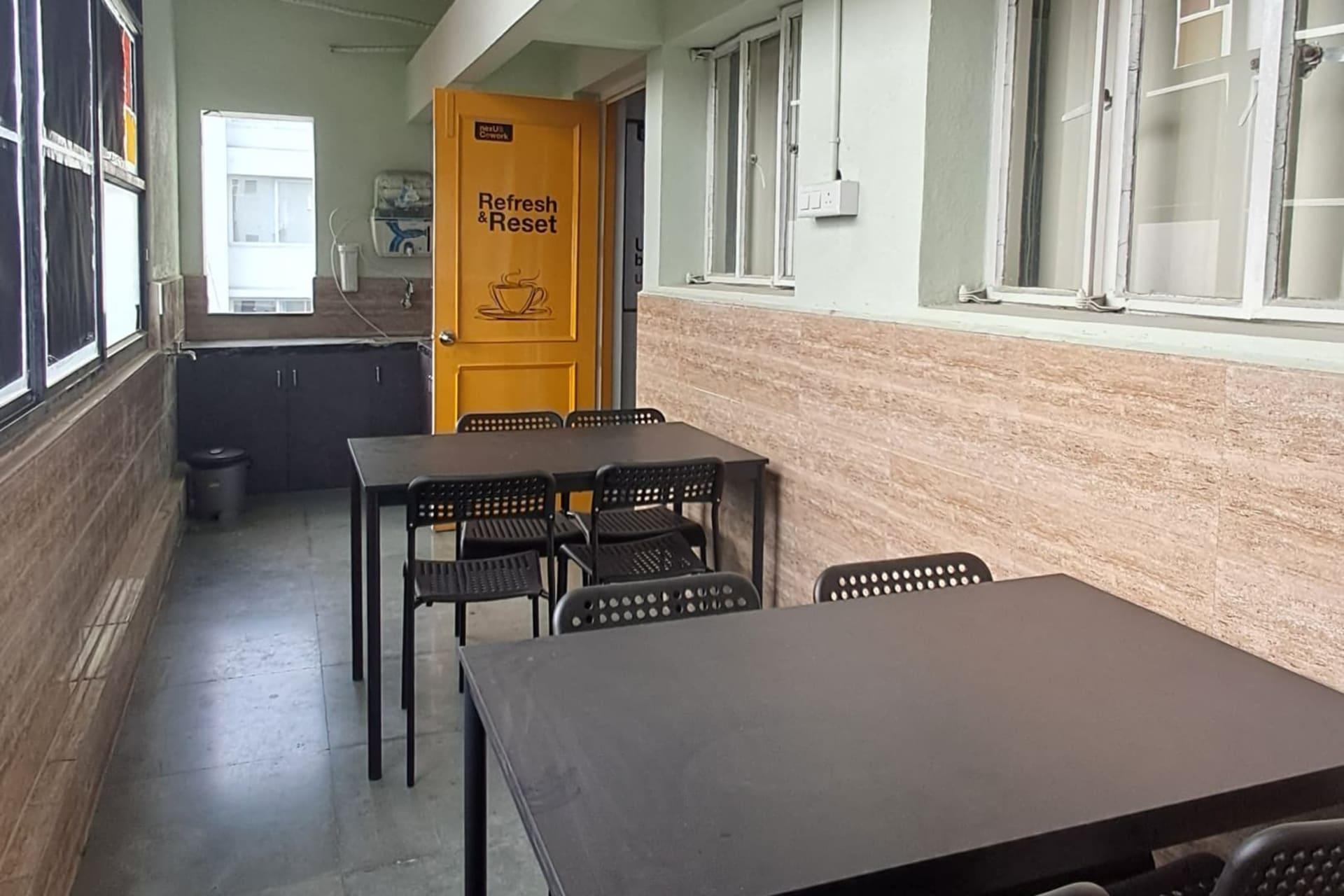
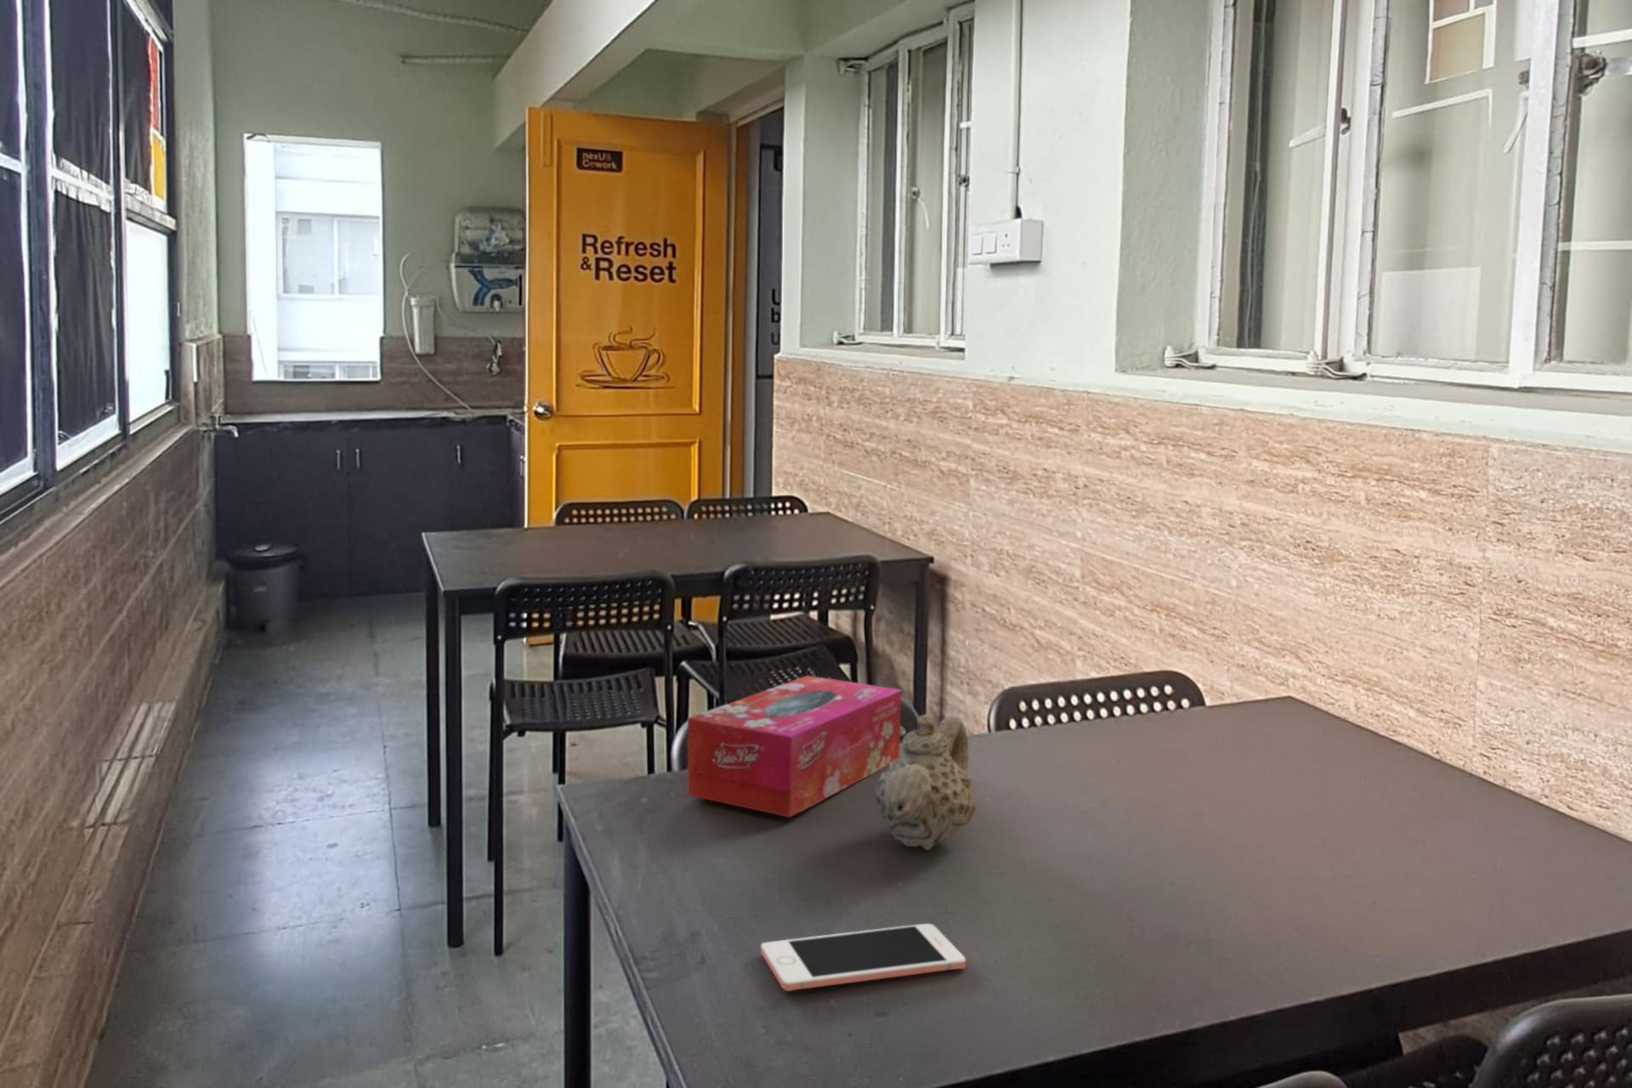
+ tissue box (799, 739)
+ teapot (926, 777)
+ cell phone (862, 956)
